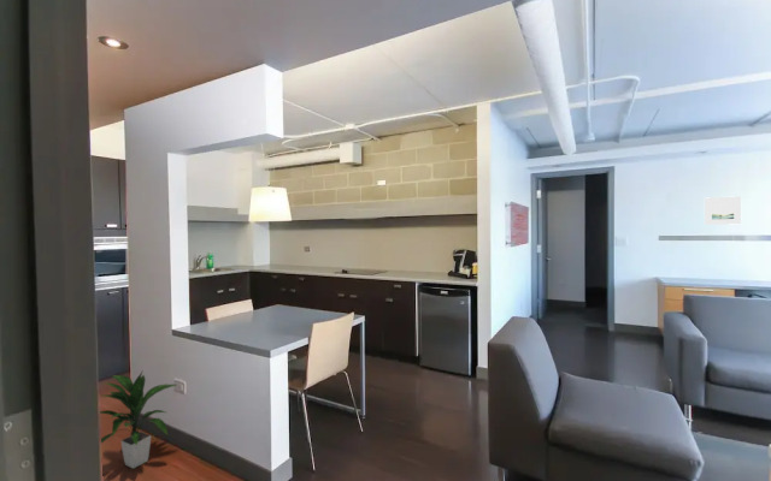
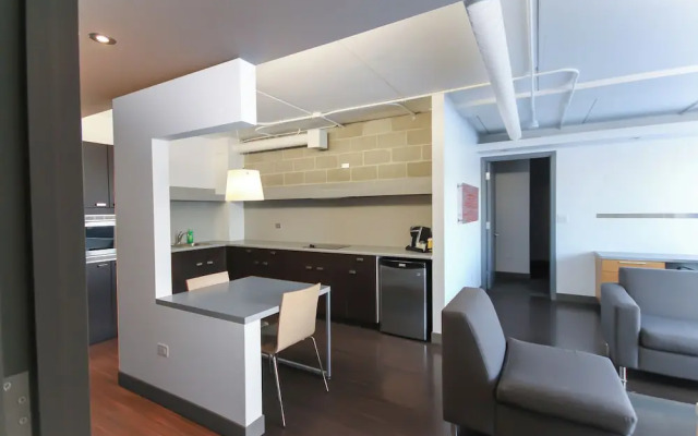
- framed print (722, 210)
- indoor plant (130, 417)
